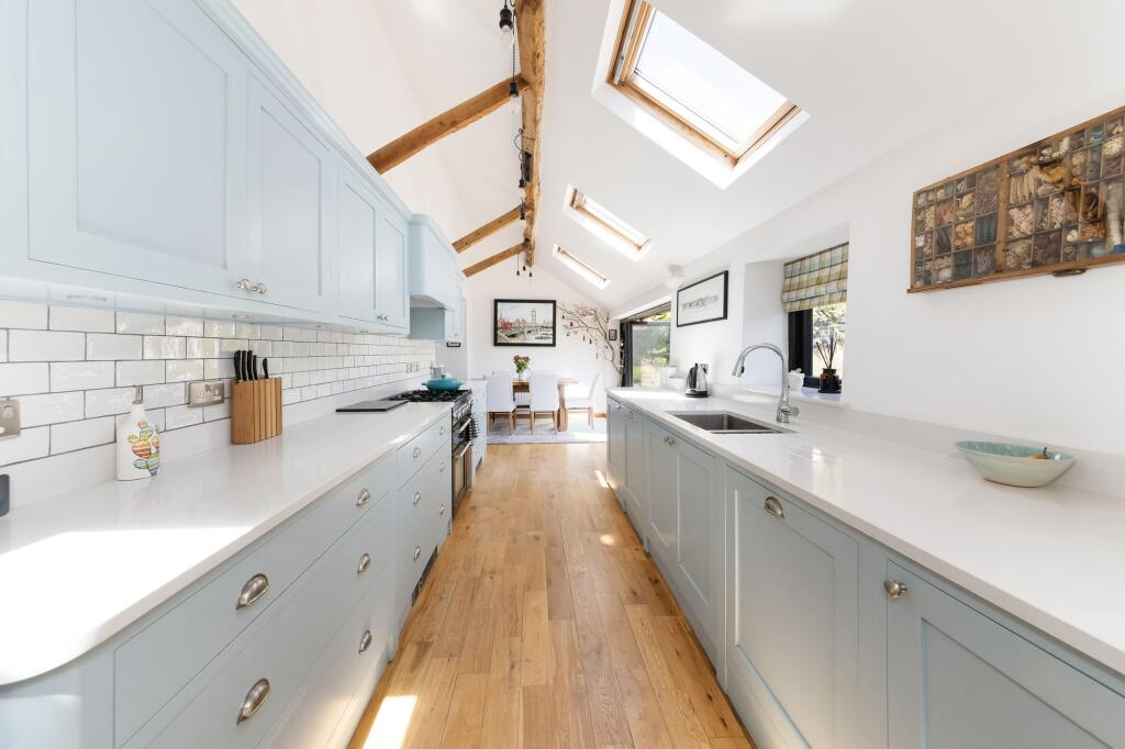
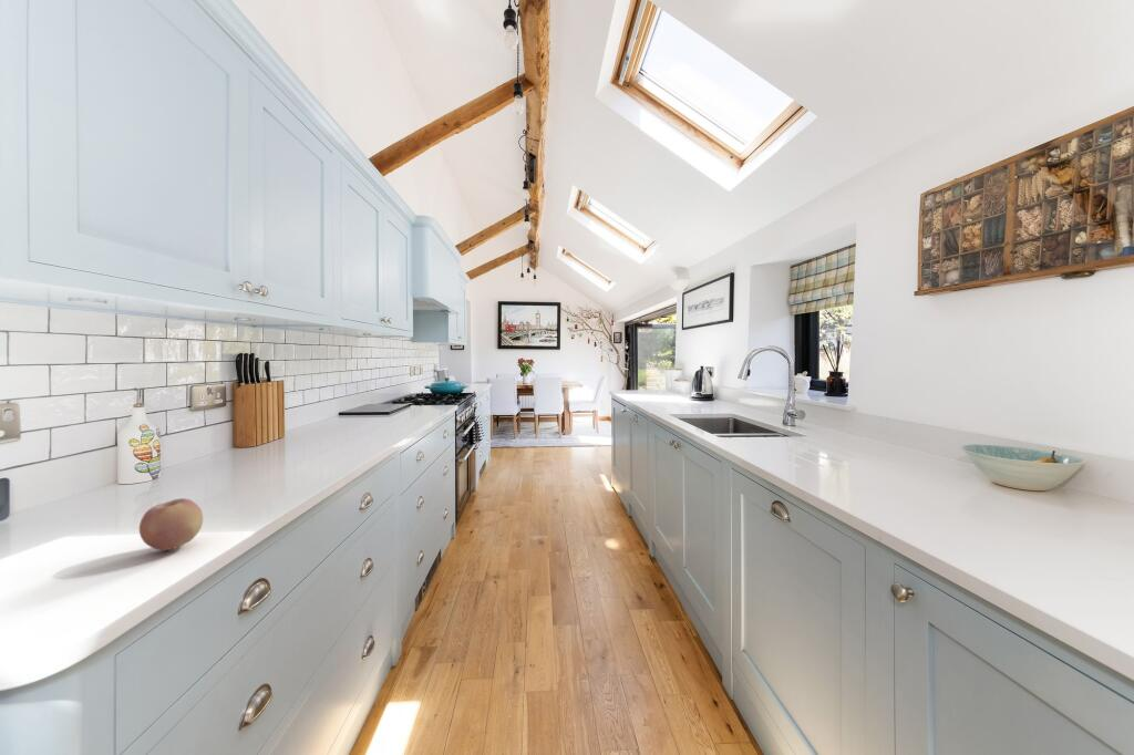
+ fruit (172, 525)
